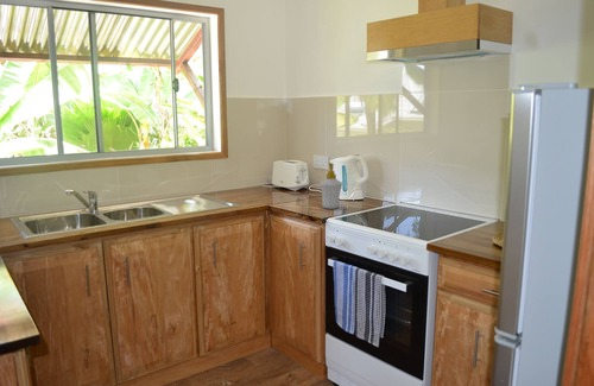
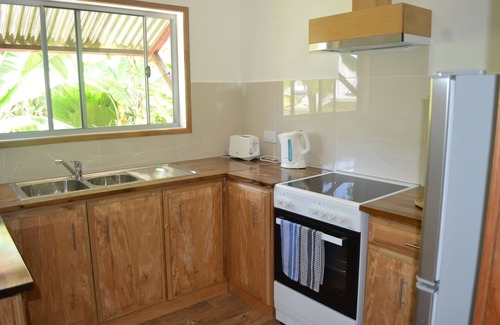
- soap bottle (330, 185)
